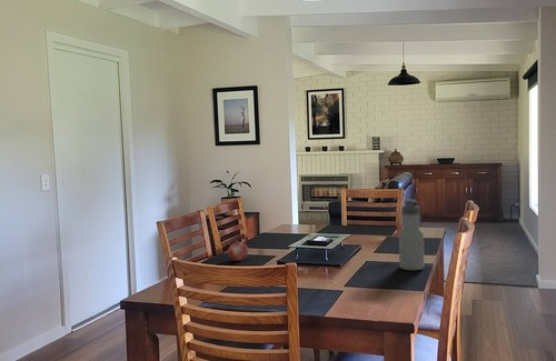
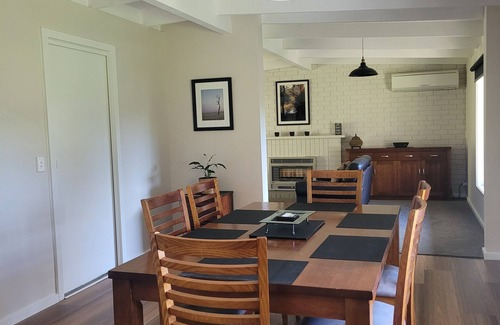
- water bottle (410, 233)
- fruit (238, 249)
